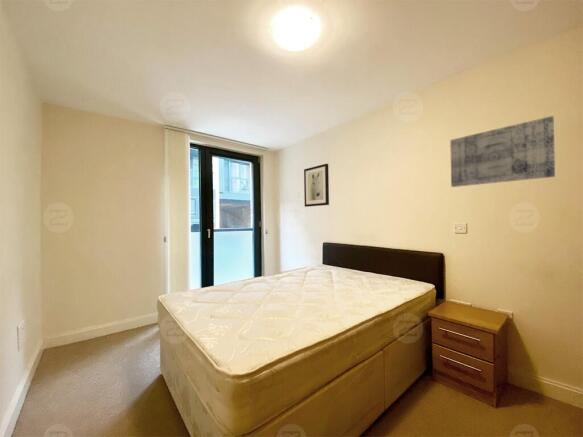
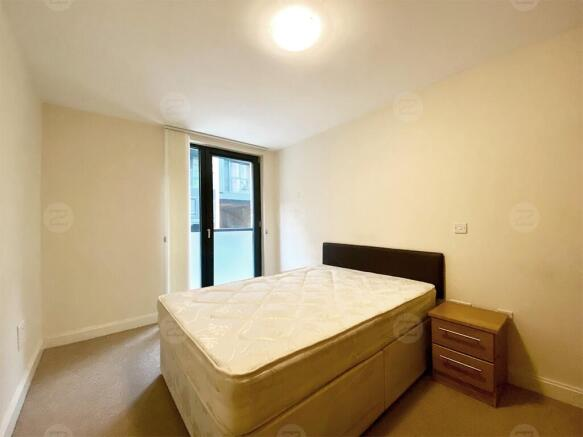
- wall art (315, 186)
- wall art (496, 156)
